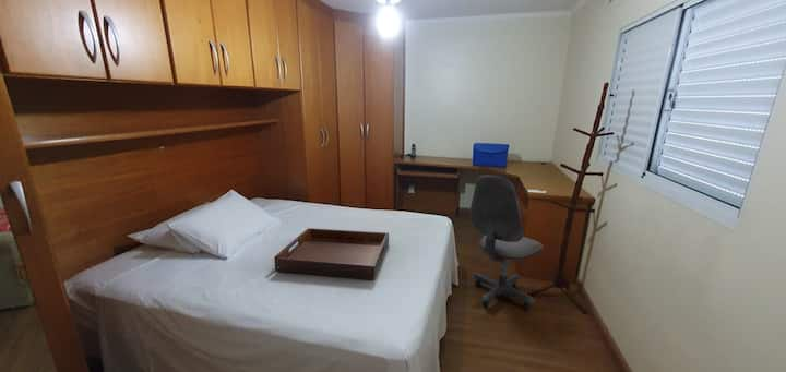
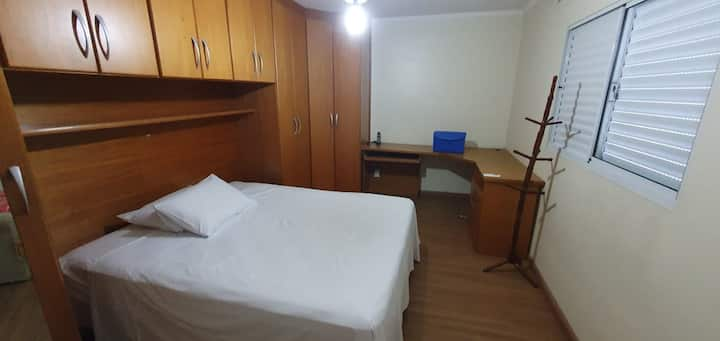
- office chair (507, 237)
- serving tray (336, 250)
